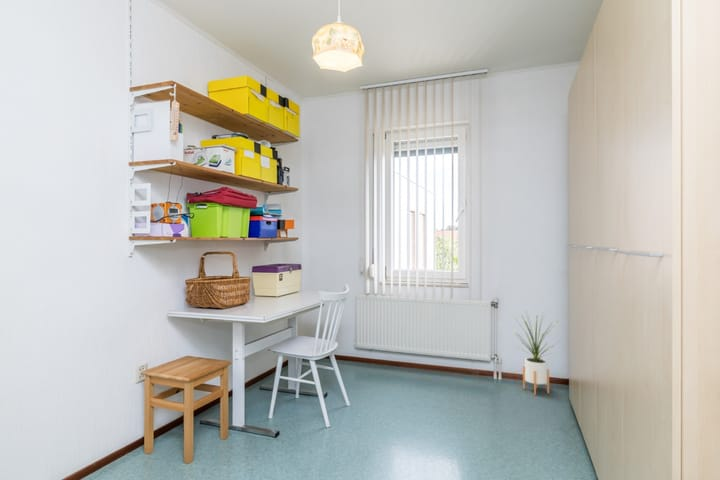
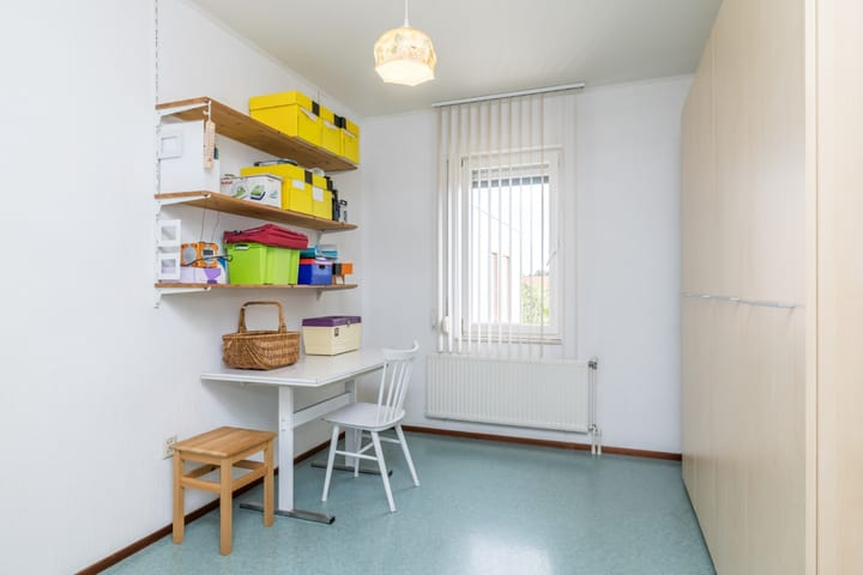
- house plant (536, 350)
